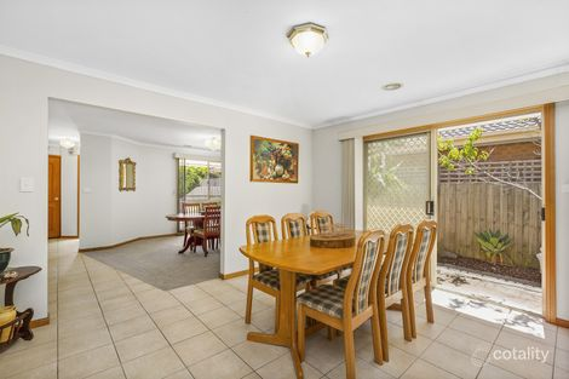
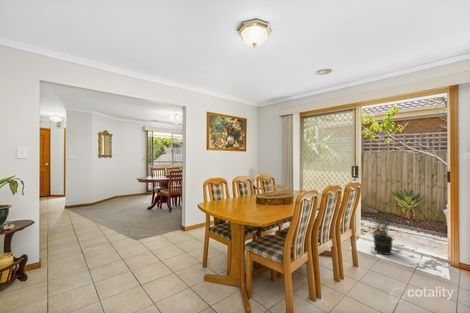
+ potted plant (382, 228)
